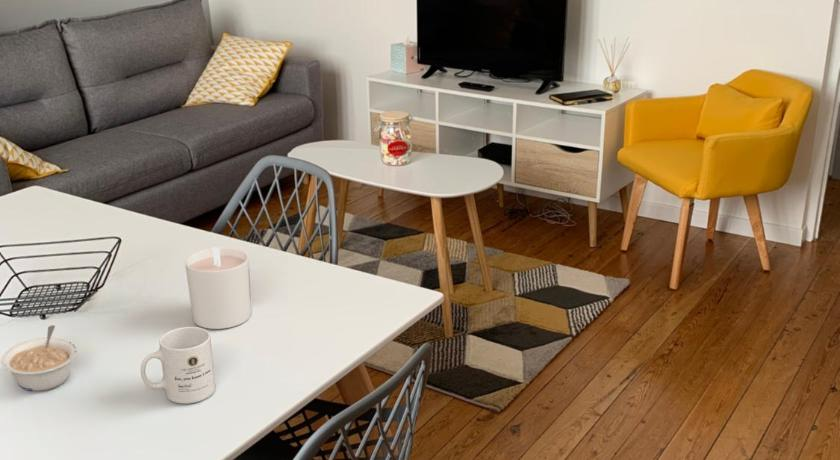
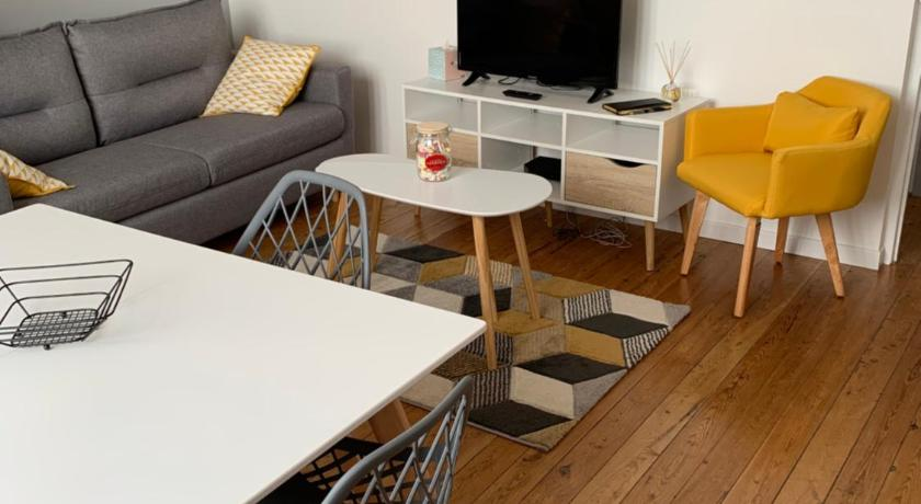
- legume (39, 363)
- mug (177, 367)
- candle (219, 282)
